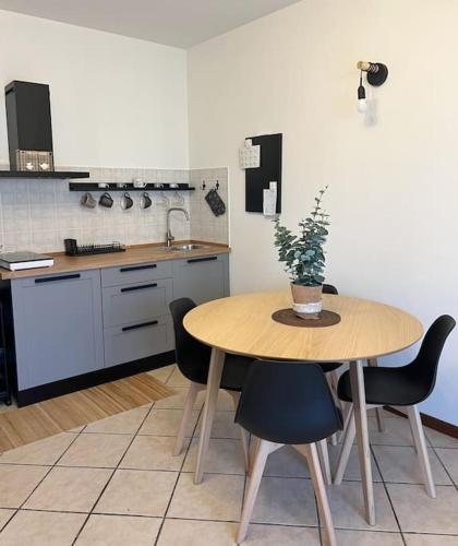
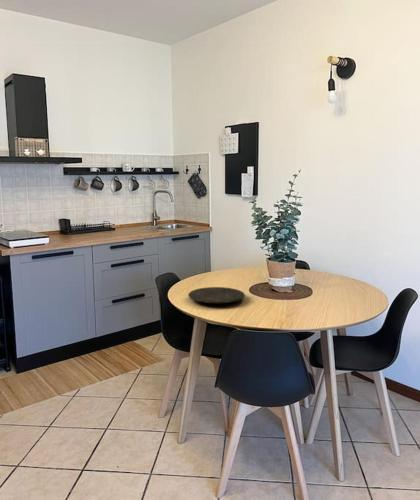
+ plate (216, 296)
